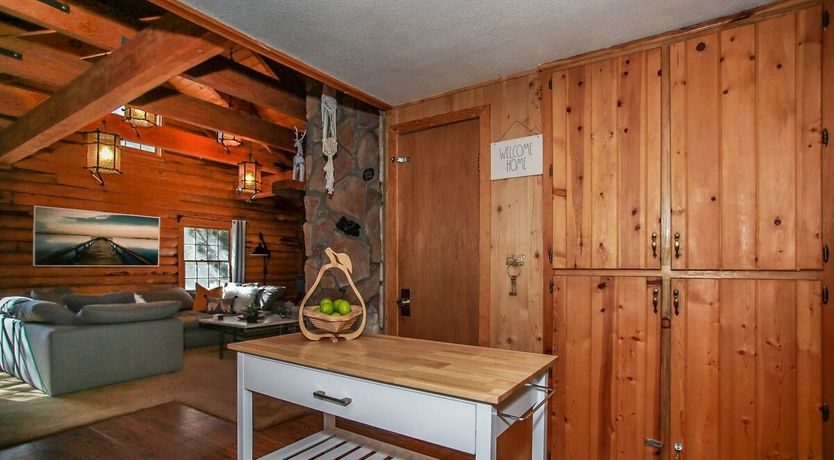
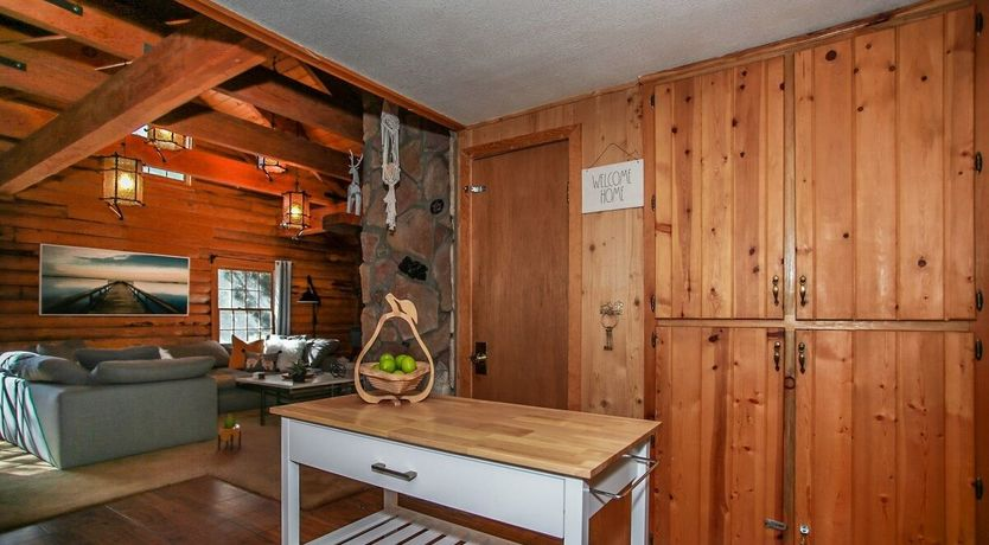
+ potted plant (229, 429)
